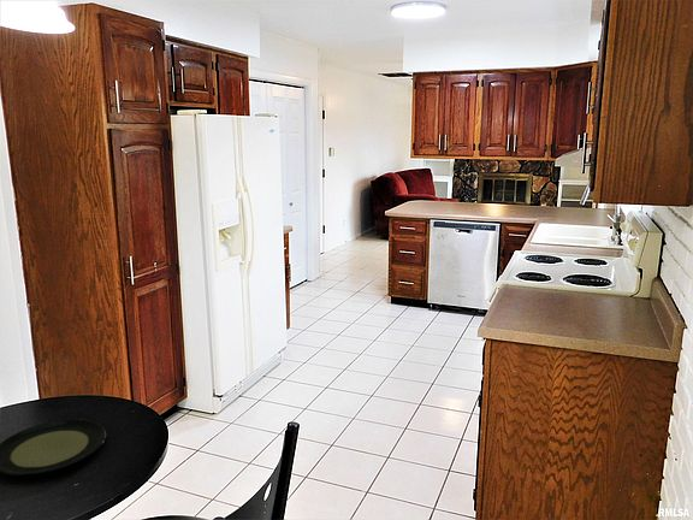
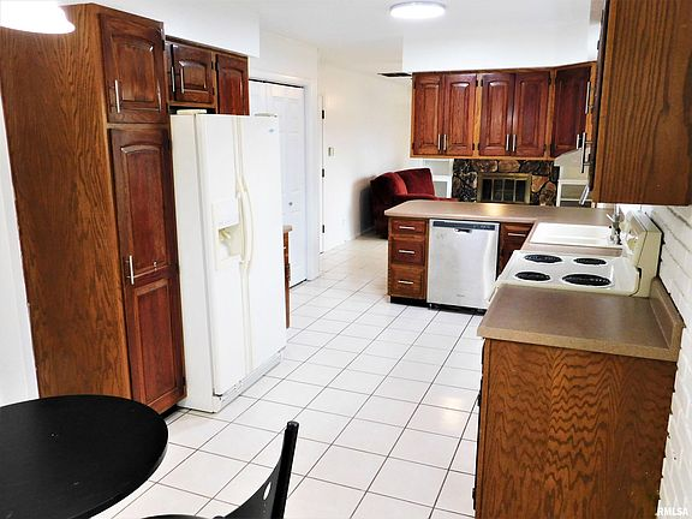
- plate (51, 448)
